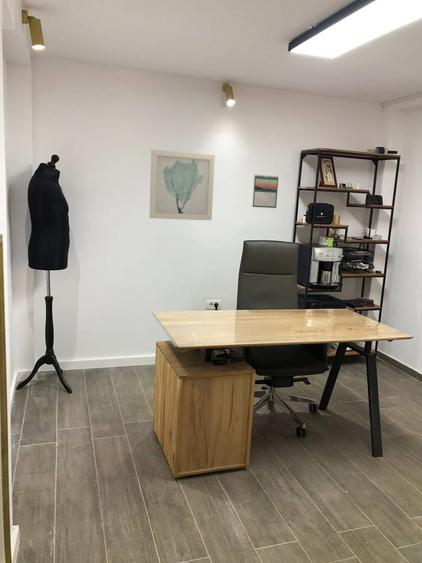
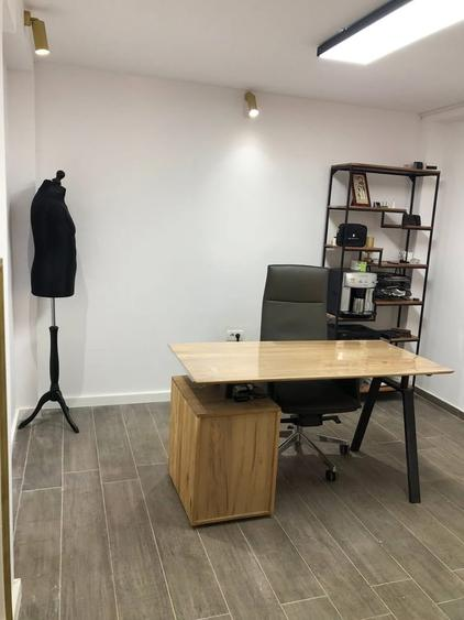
- calendar (265, 191)
- wall art (182, 186)
